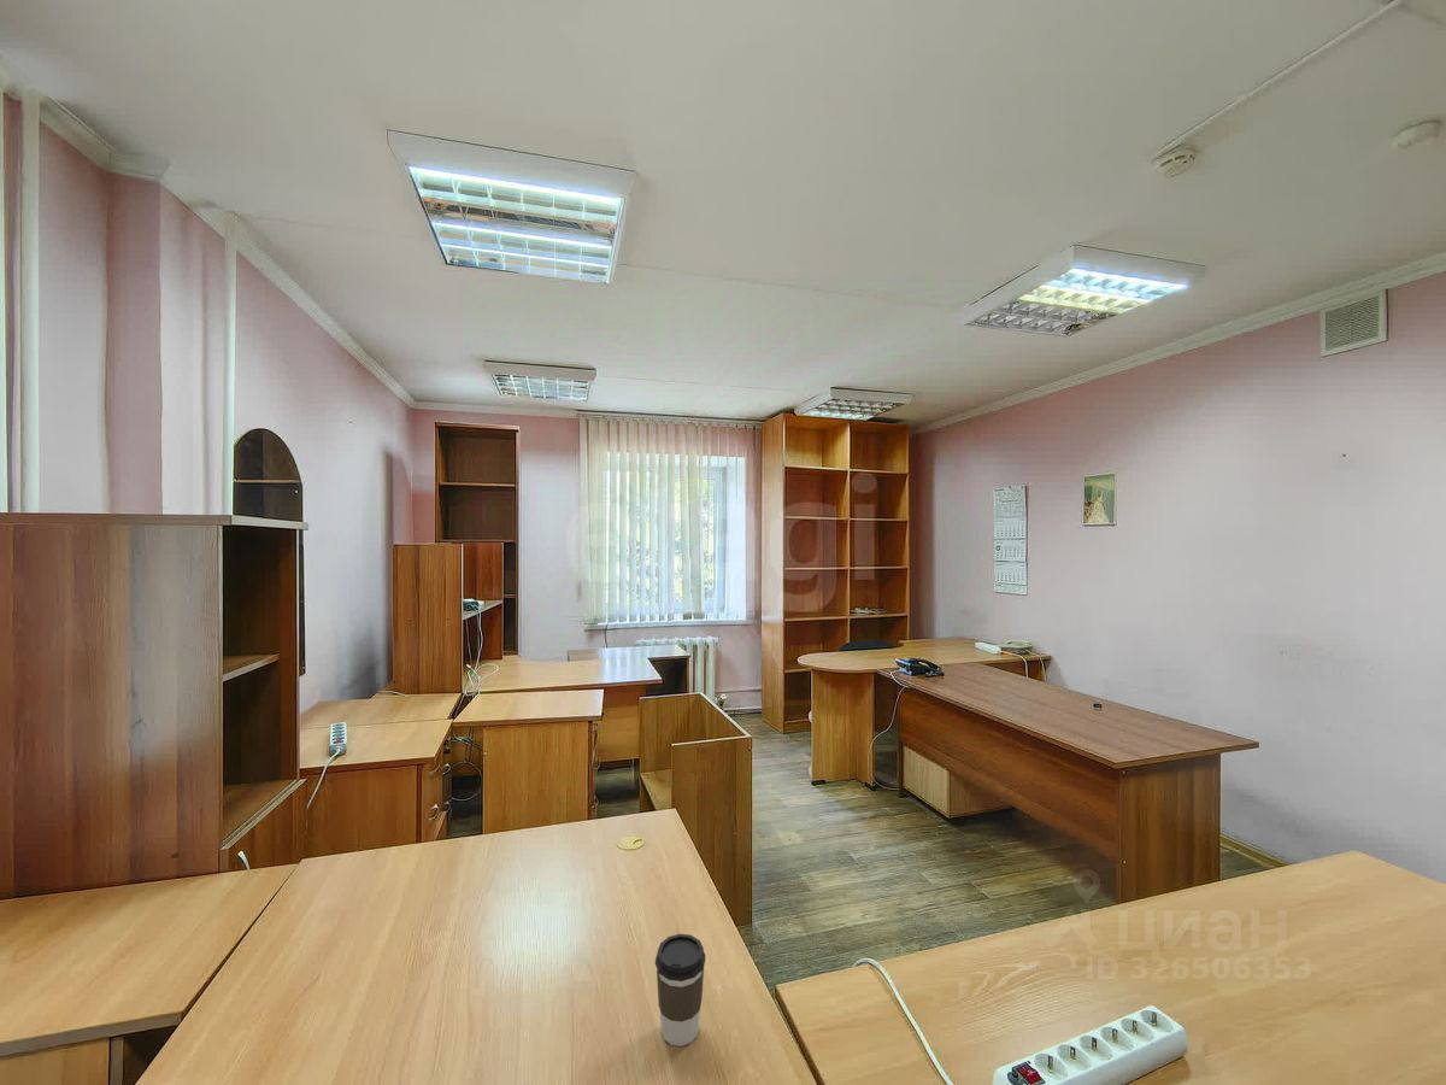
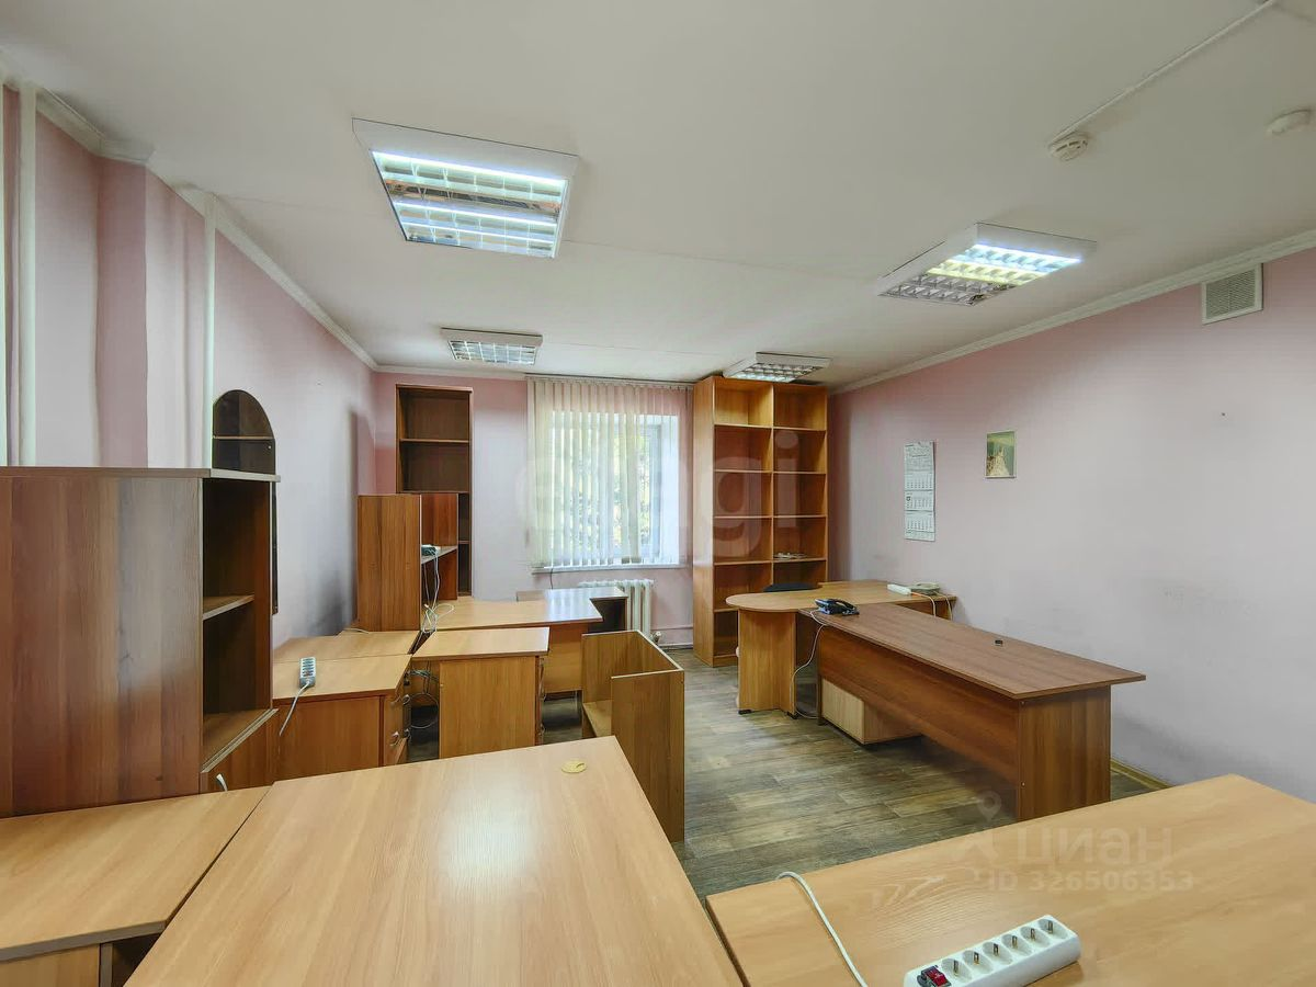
- coffee cup (680, 990)
